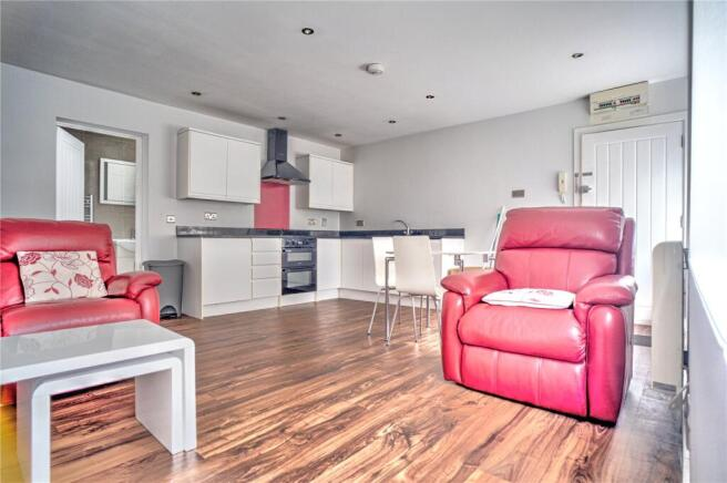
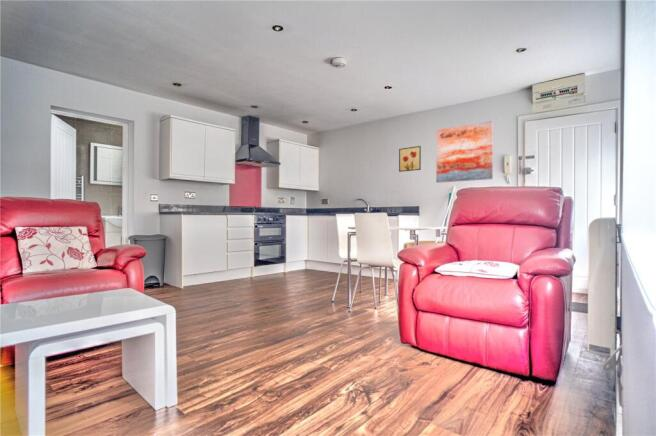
+ wall art (463, 153)
+ wall art (409, 159)
